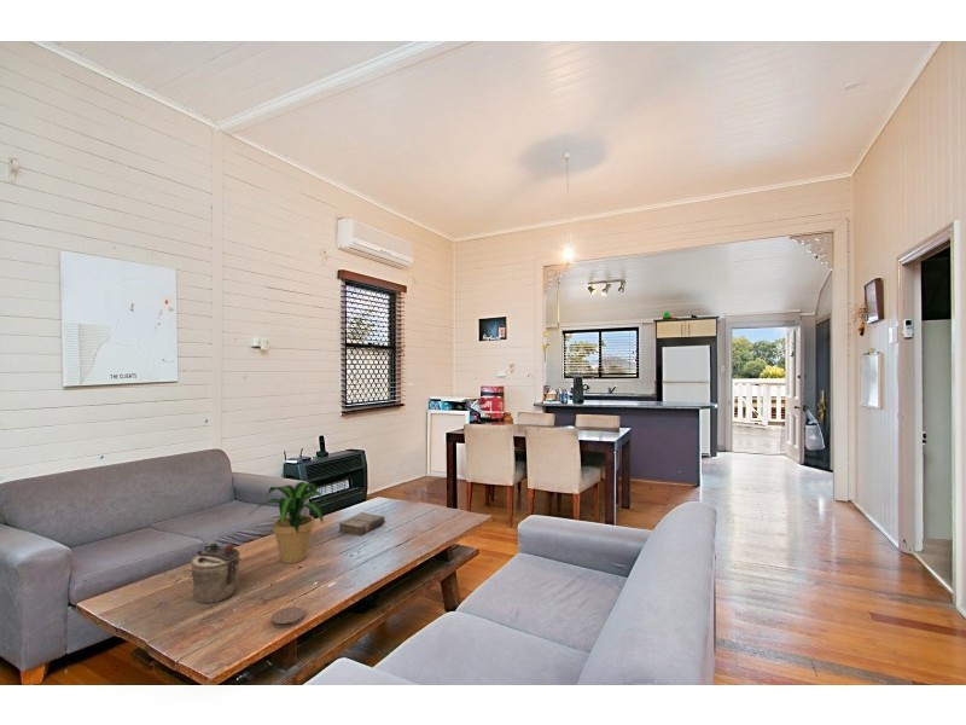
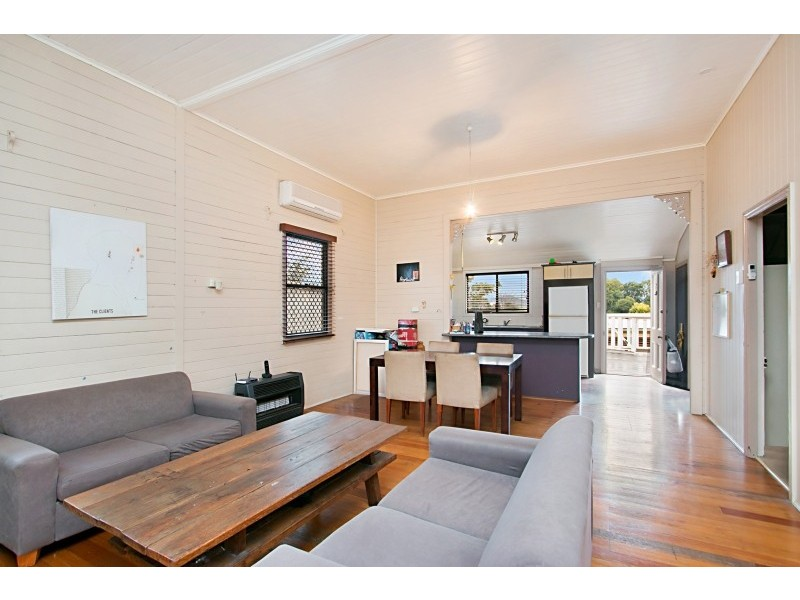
- teapot (217, 569)
- coaster (287, 616)
- potted plant (293, 522)
- book (365, 522)
